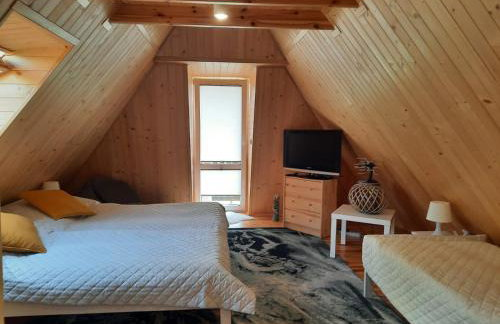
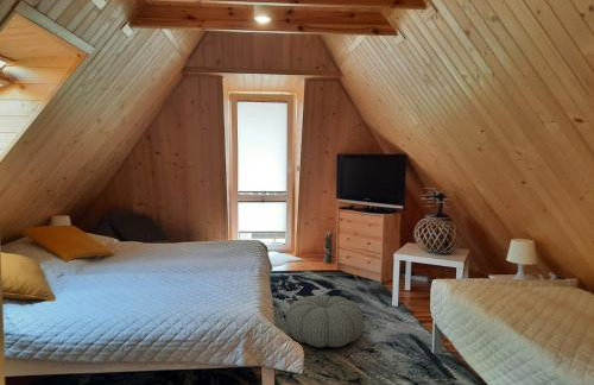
+ pouf (324, 318)
